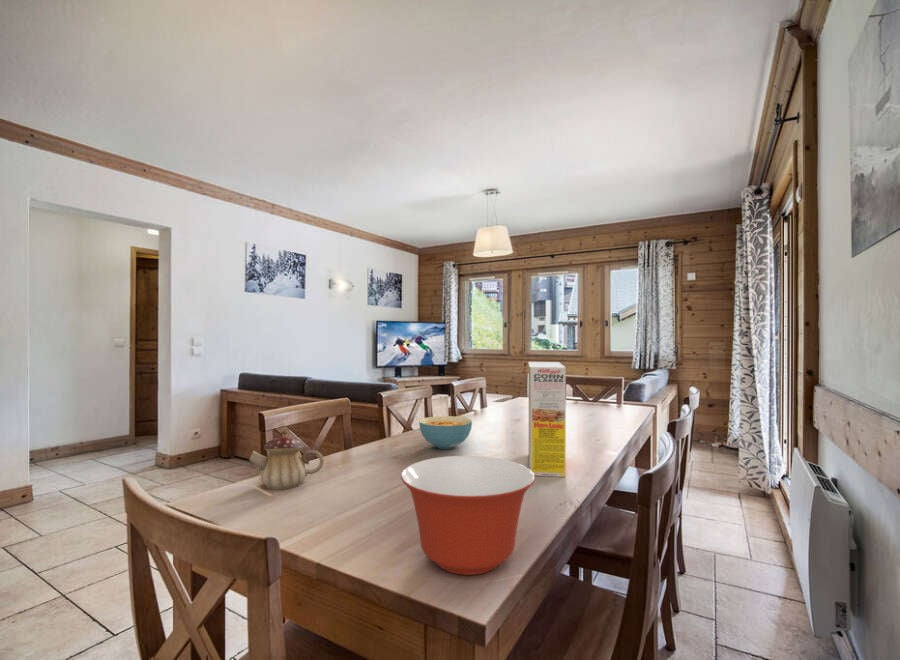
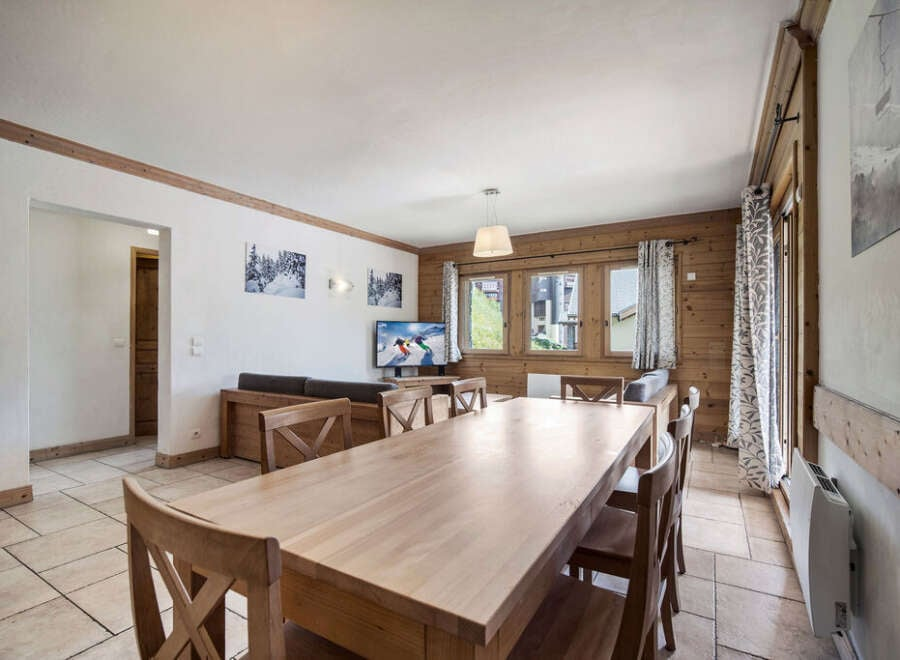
- mixing bowl (467, 515)
- cereal bowl (445, 433)
- cereal box (545, 414)
- teapot (287, 456)
